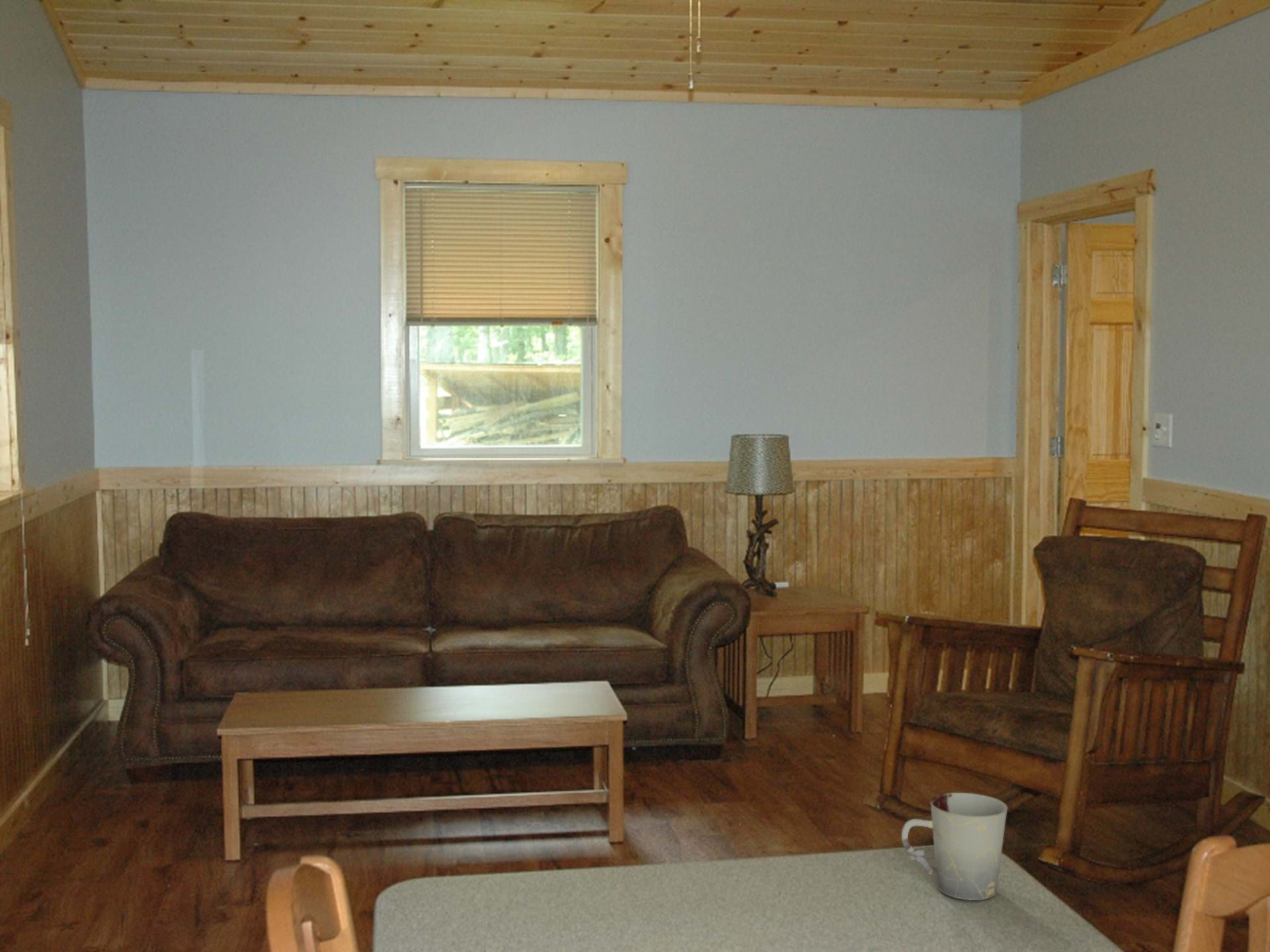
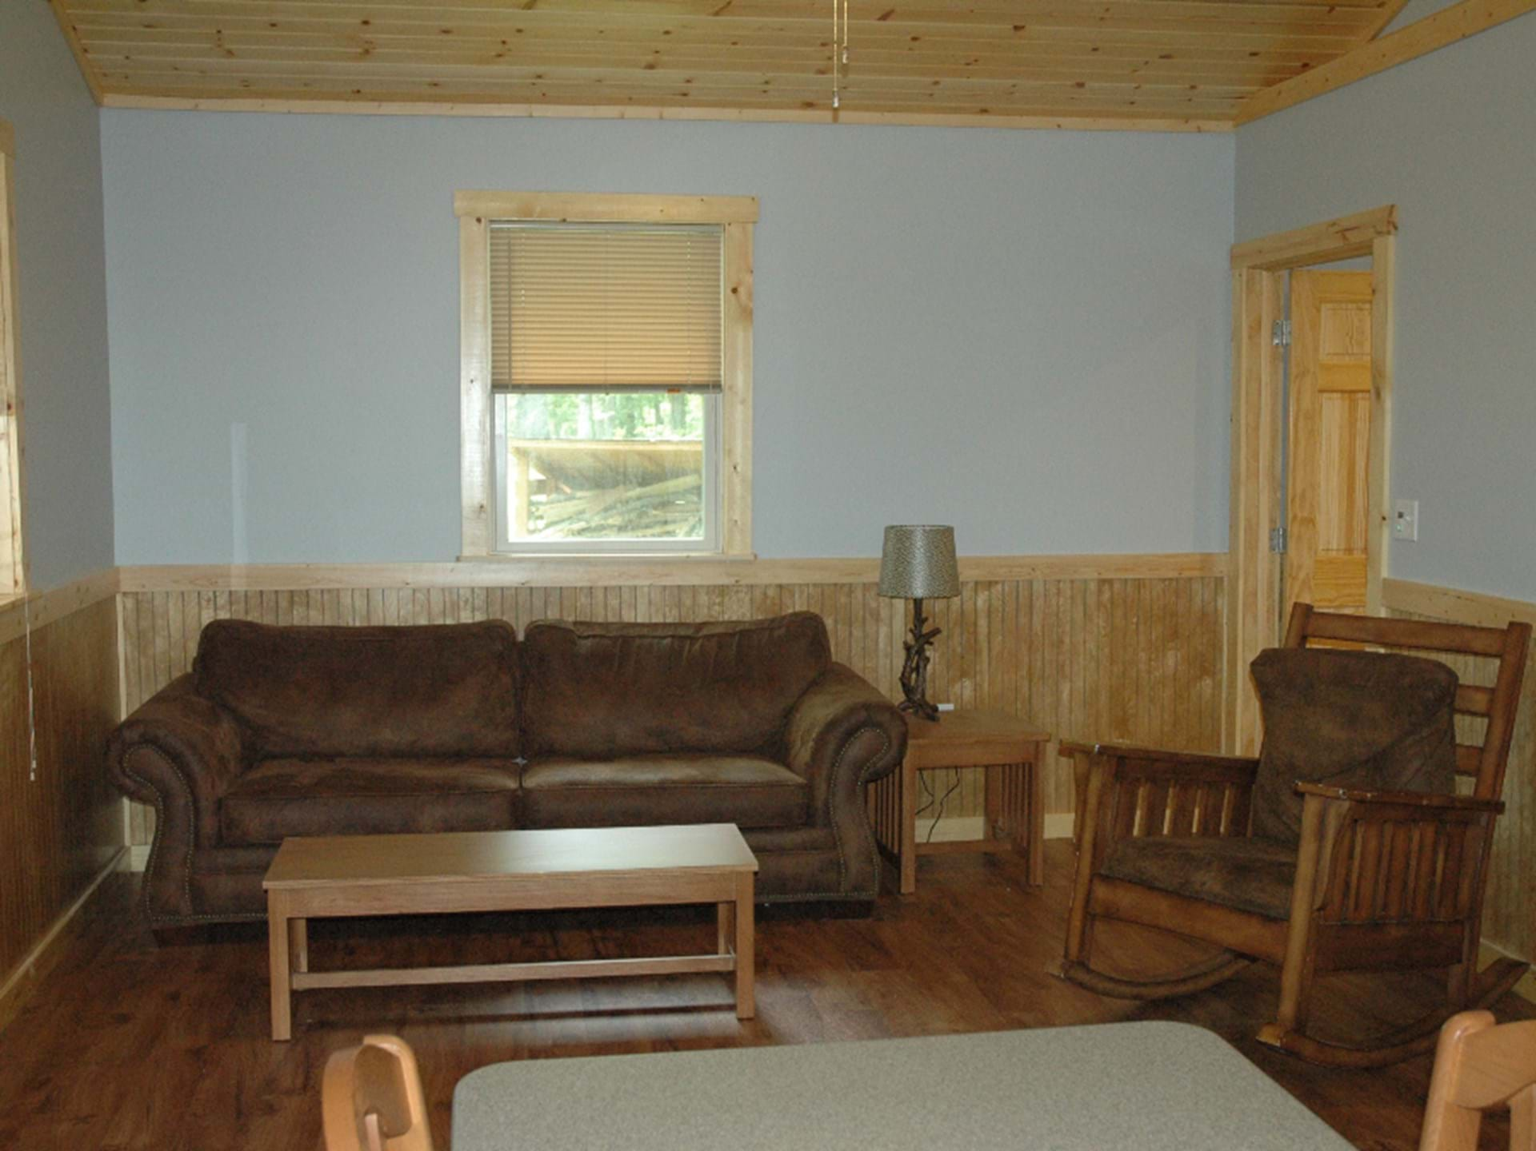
- cup (952, 846)
